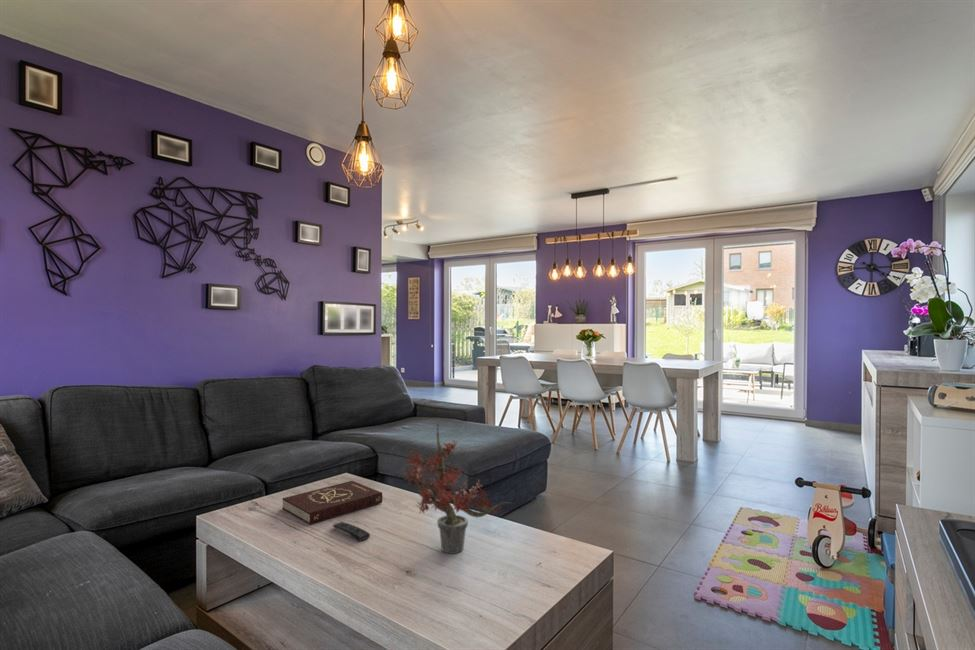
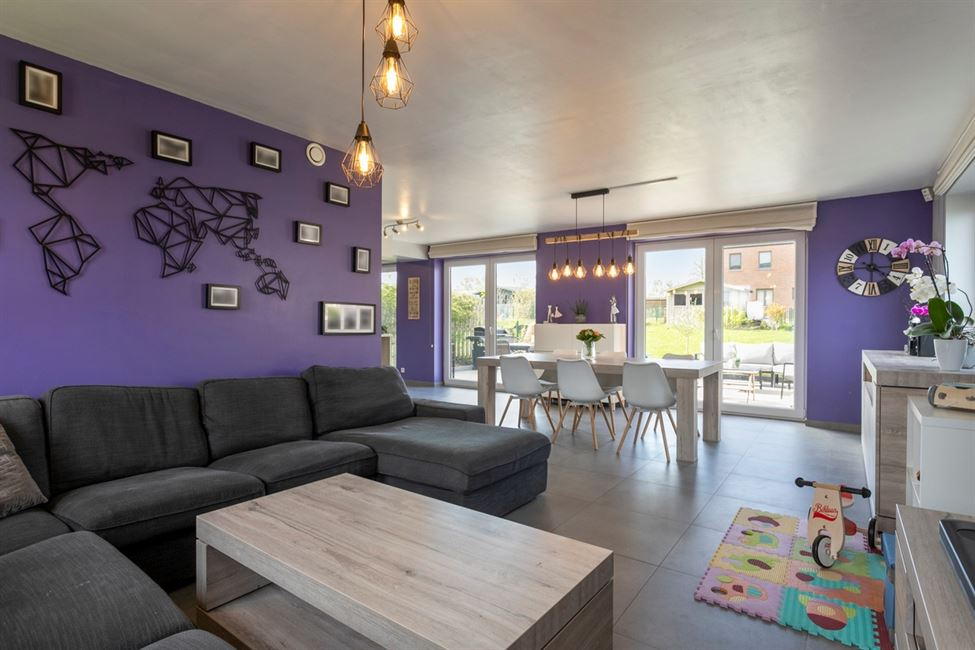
- remote control (349, 529)
- book (333, 500)
- potted plant (447, 484)
